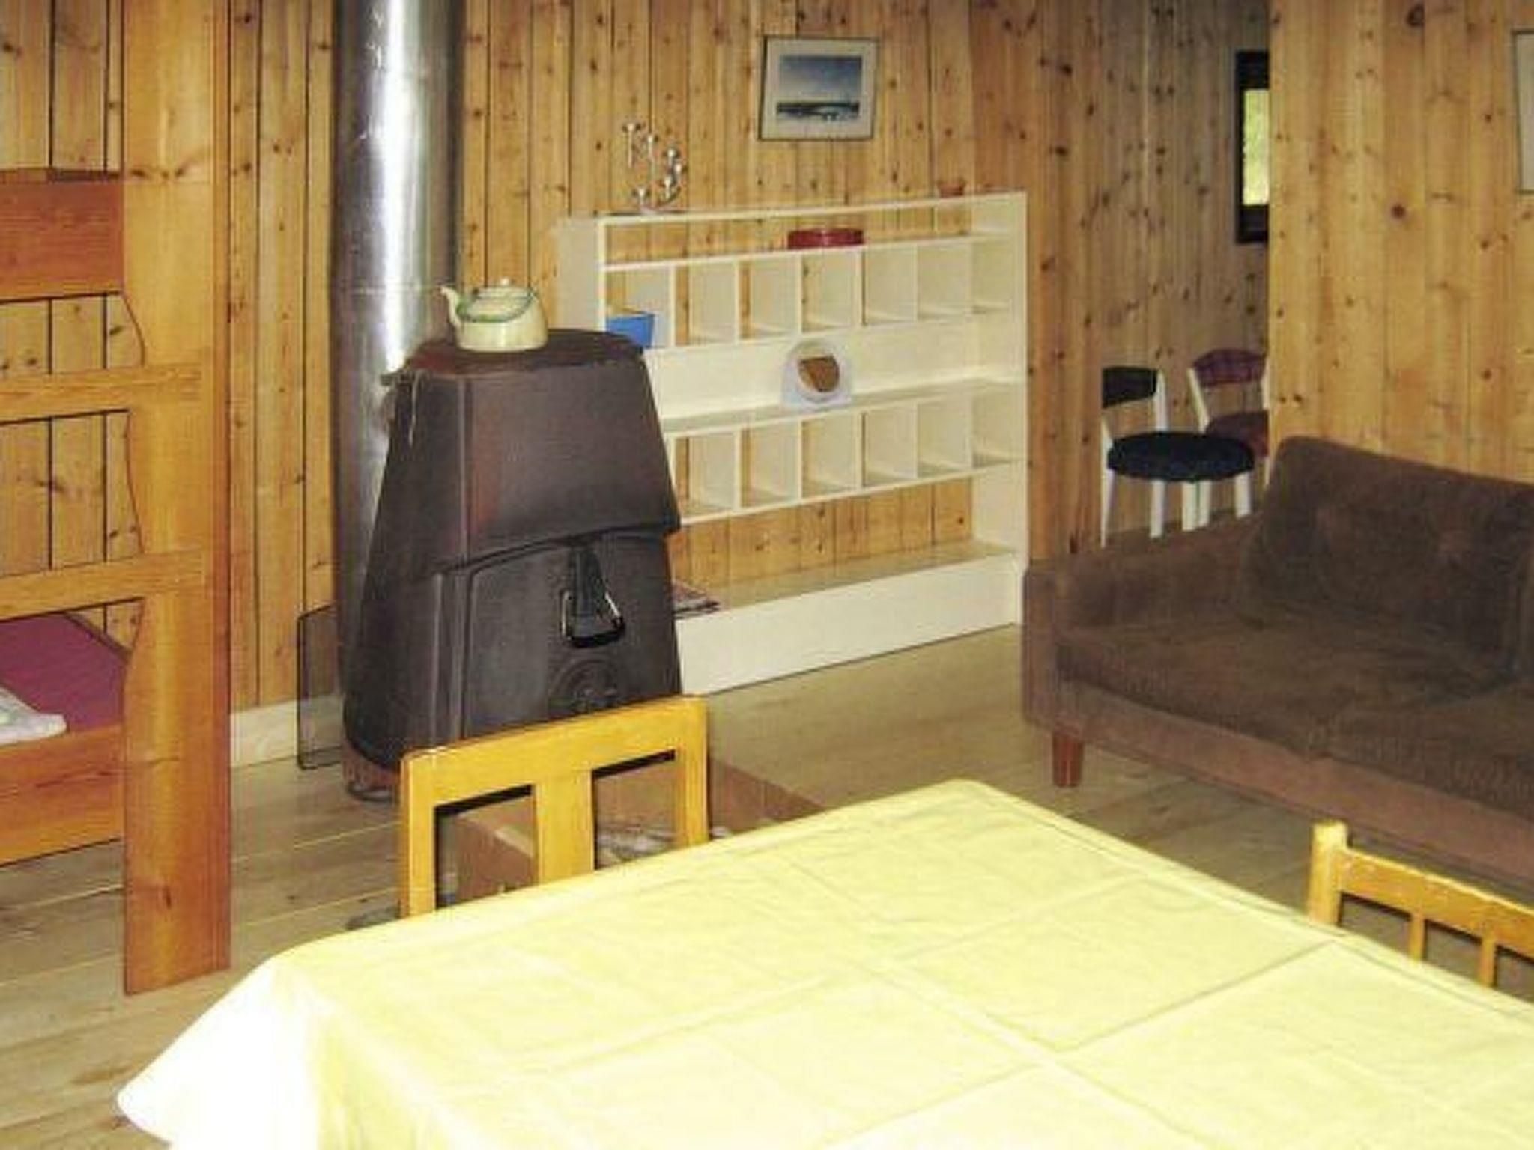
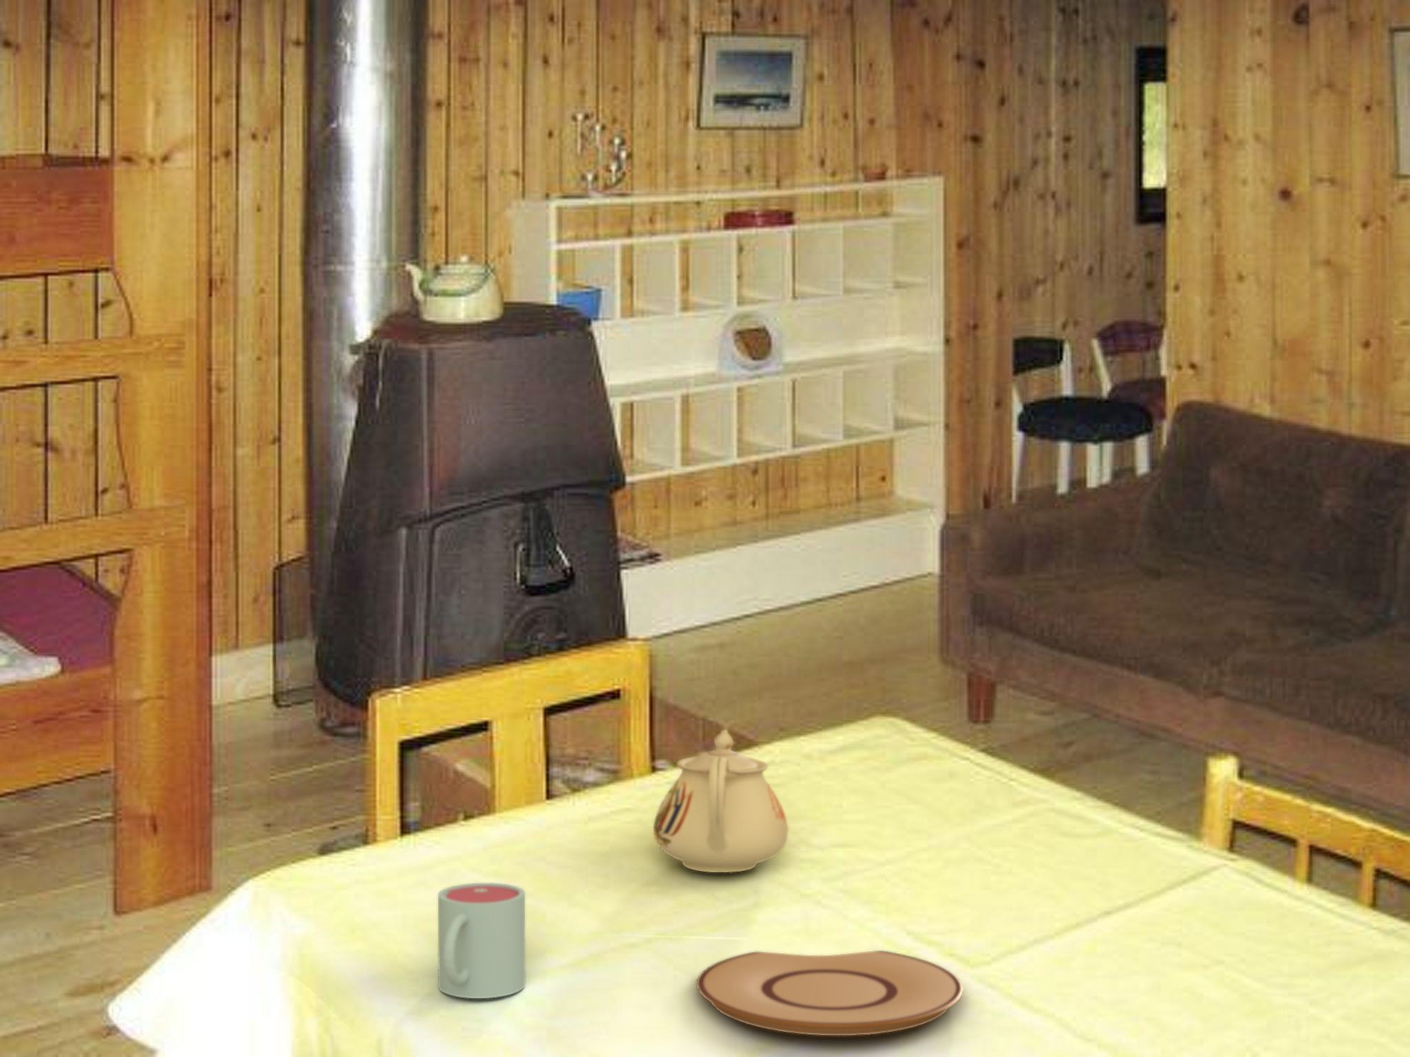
+ plate (829, 989)
+ mug (473, 945)
+ teapot (721, 797)
